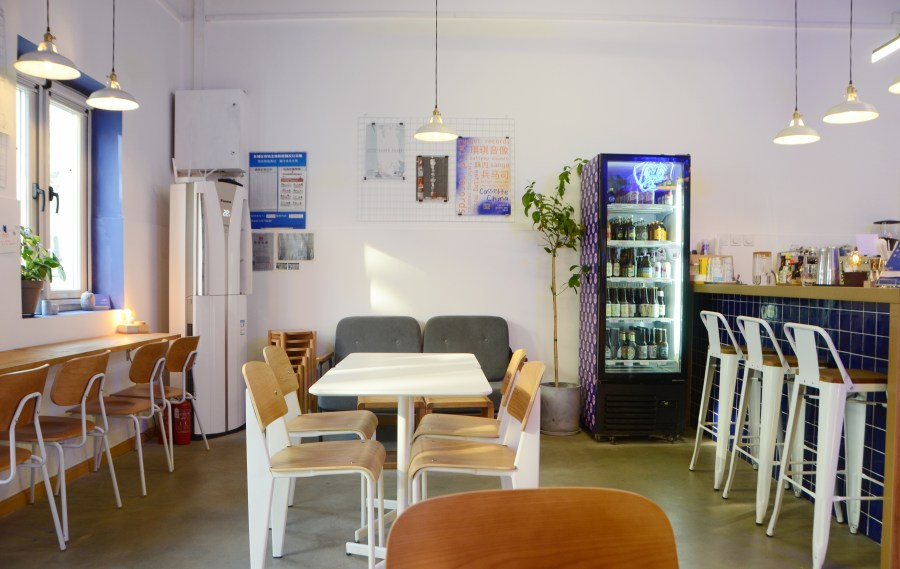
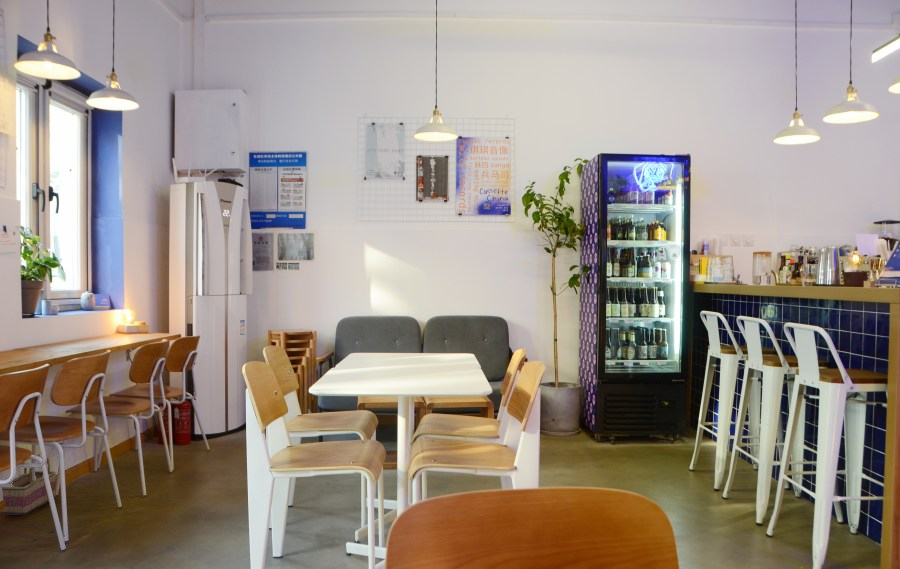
+ basket (28, 479)
